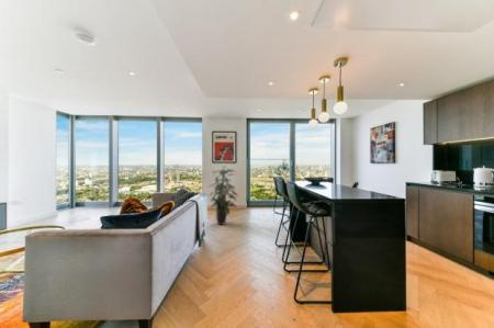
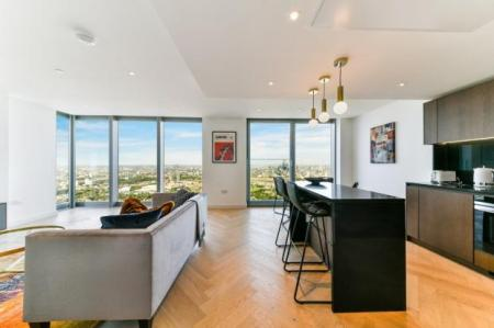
- indoor plant (223, 194)
